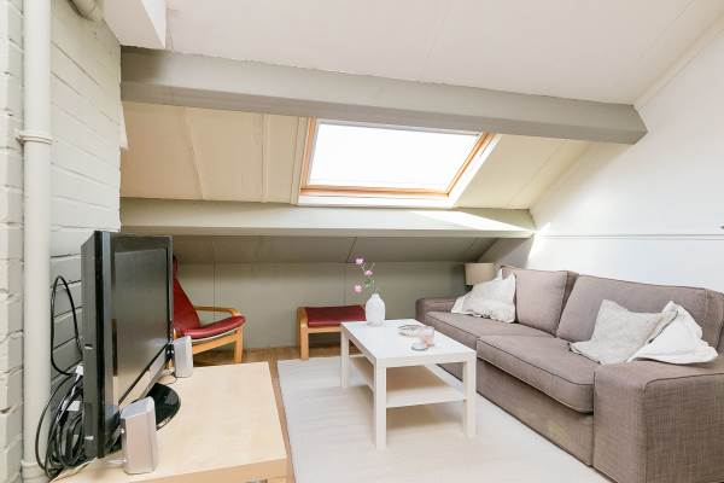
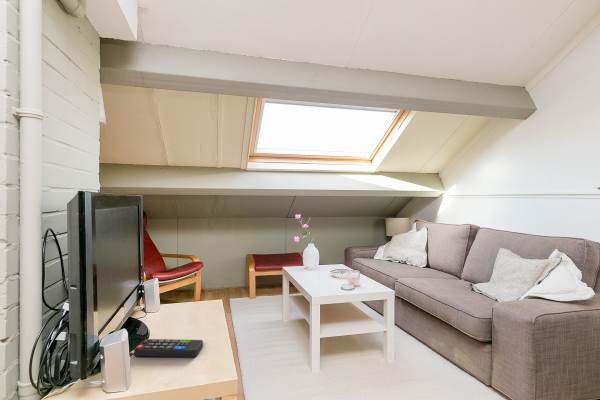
+ remote control (169, 347)
